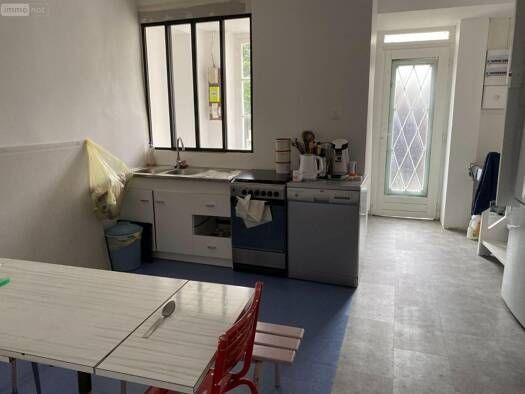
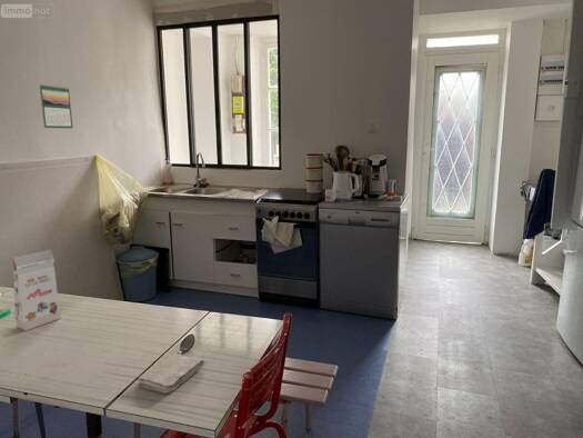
+ calendar (57, 107)
+ washcloth (171, 371)
+ gift box (34, 288)
